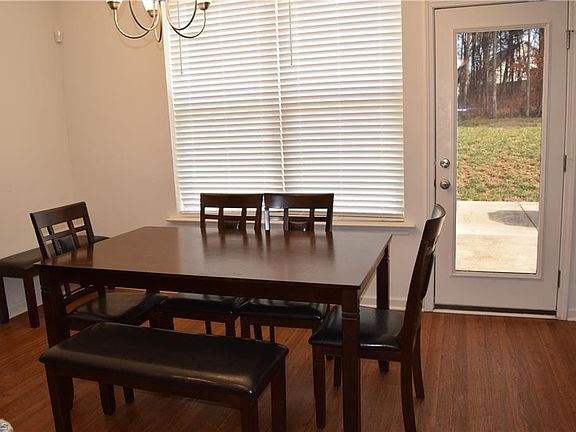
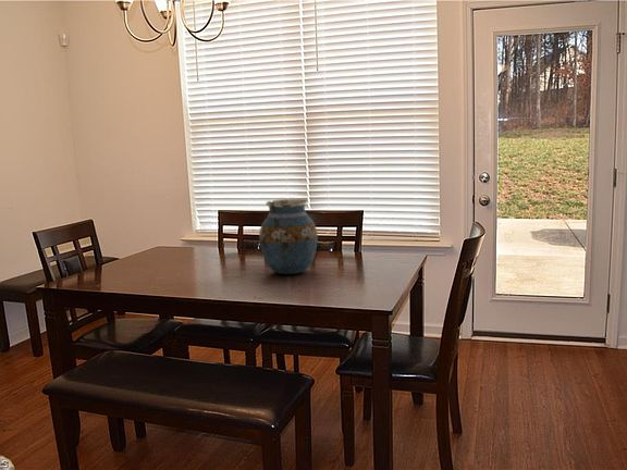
+ vase (287, 236)
